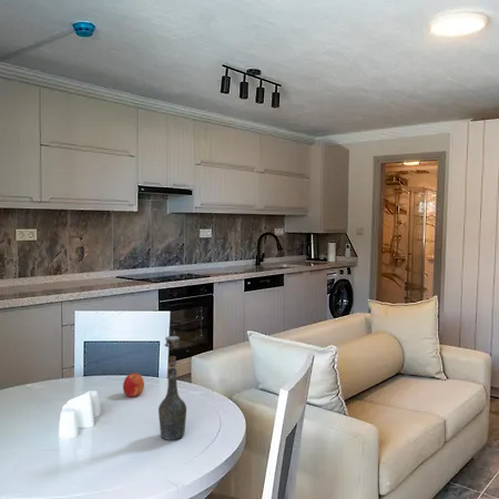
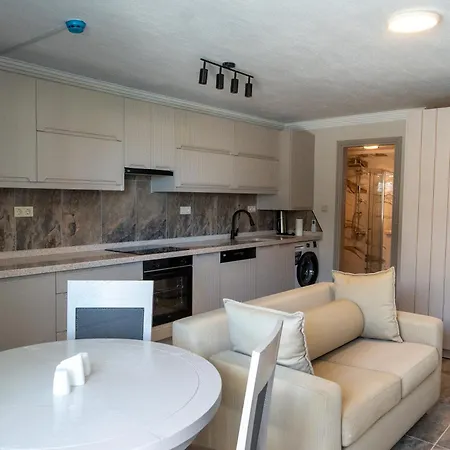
- bottle (172, 386)
- fruit (133, 384)
